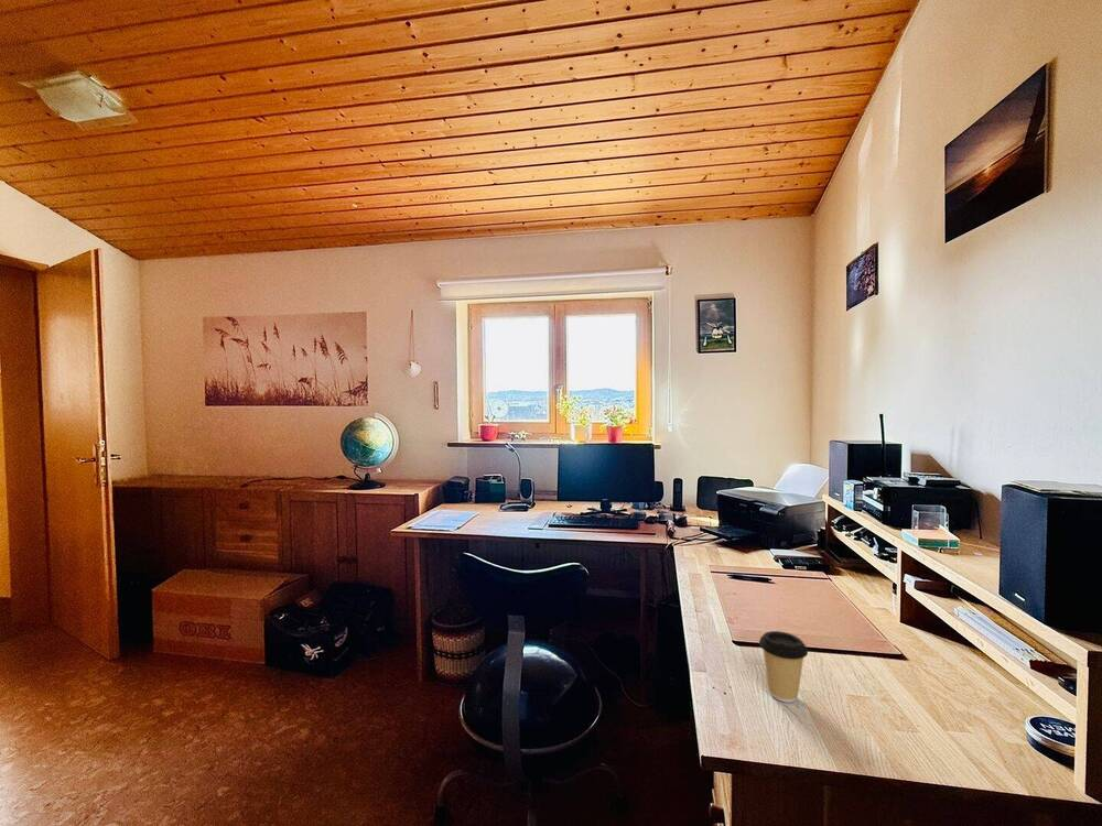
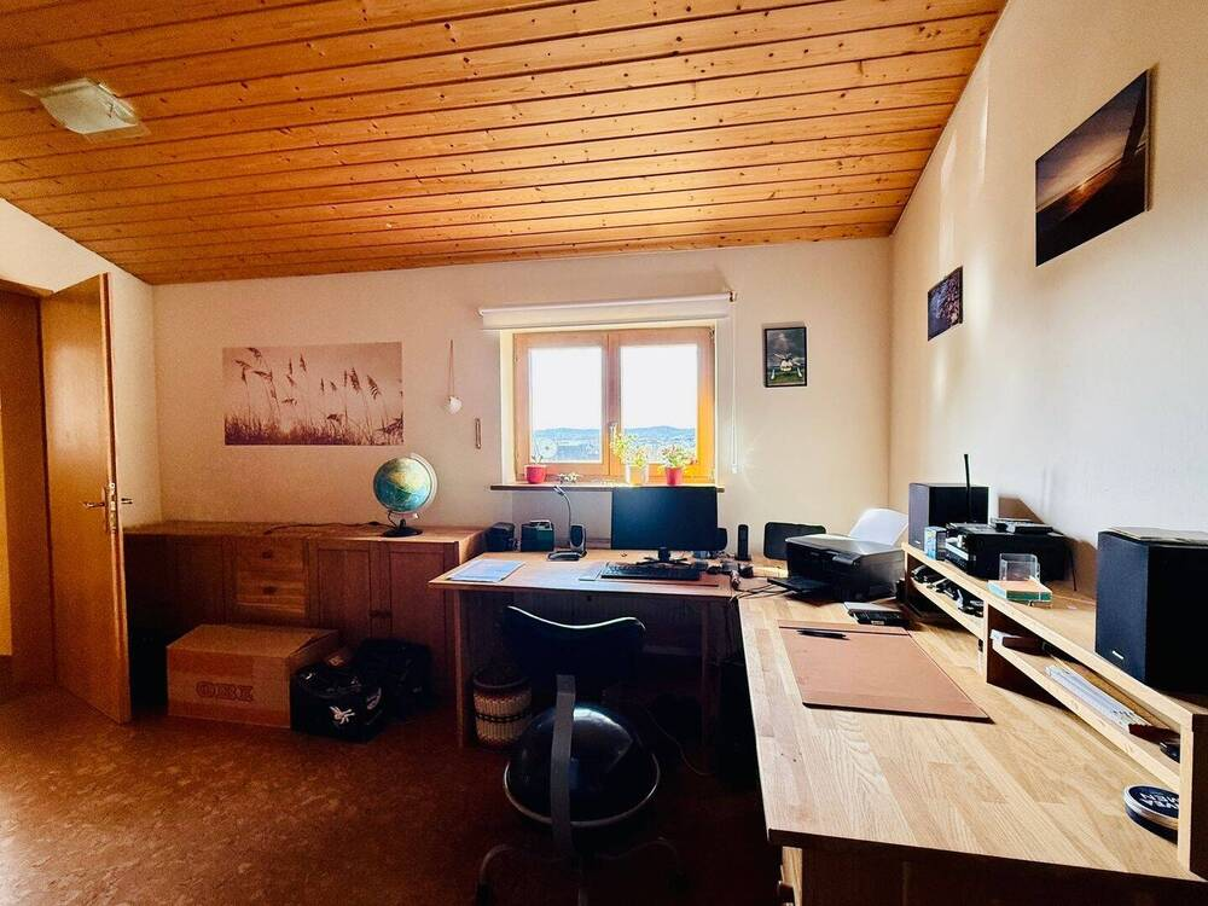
- coffee cup (782, 665)
